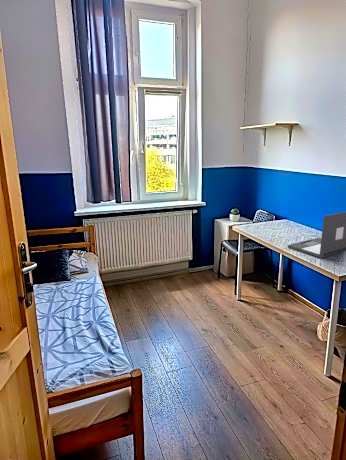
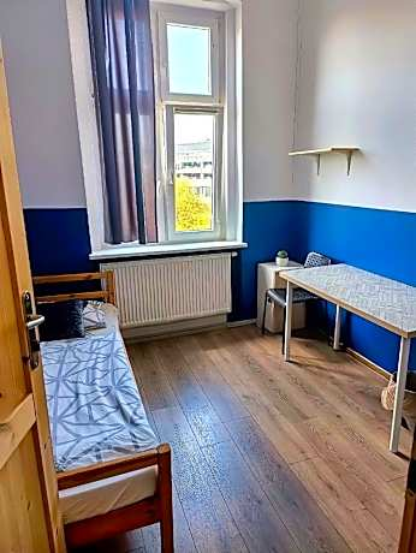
- laptop (322, 229)
